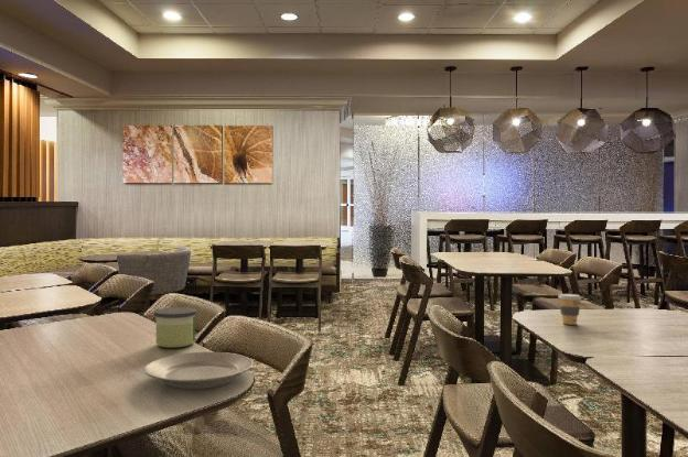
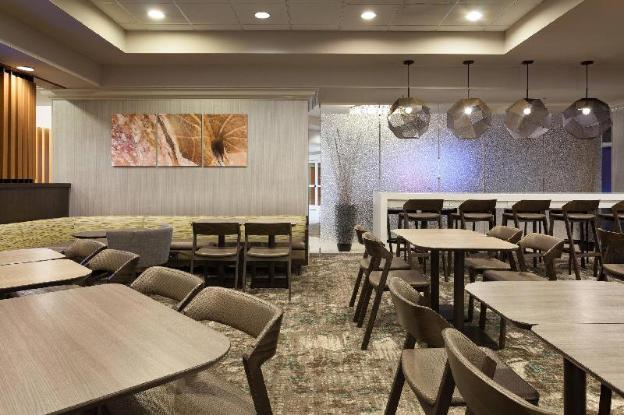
- coffee cup (569, 308)
- candle (175, 327)
- plate (200, 371)
